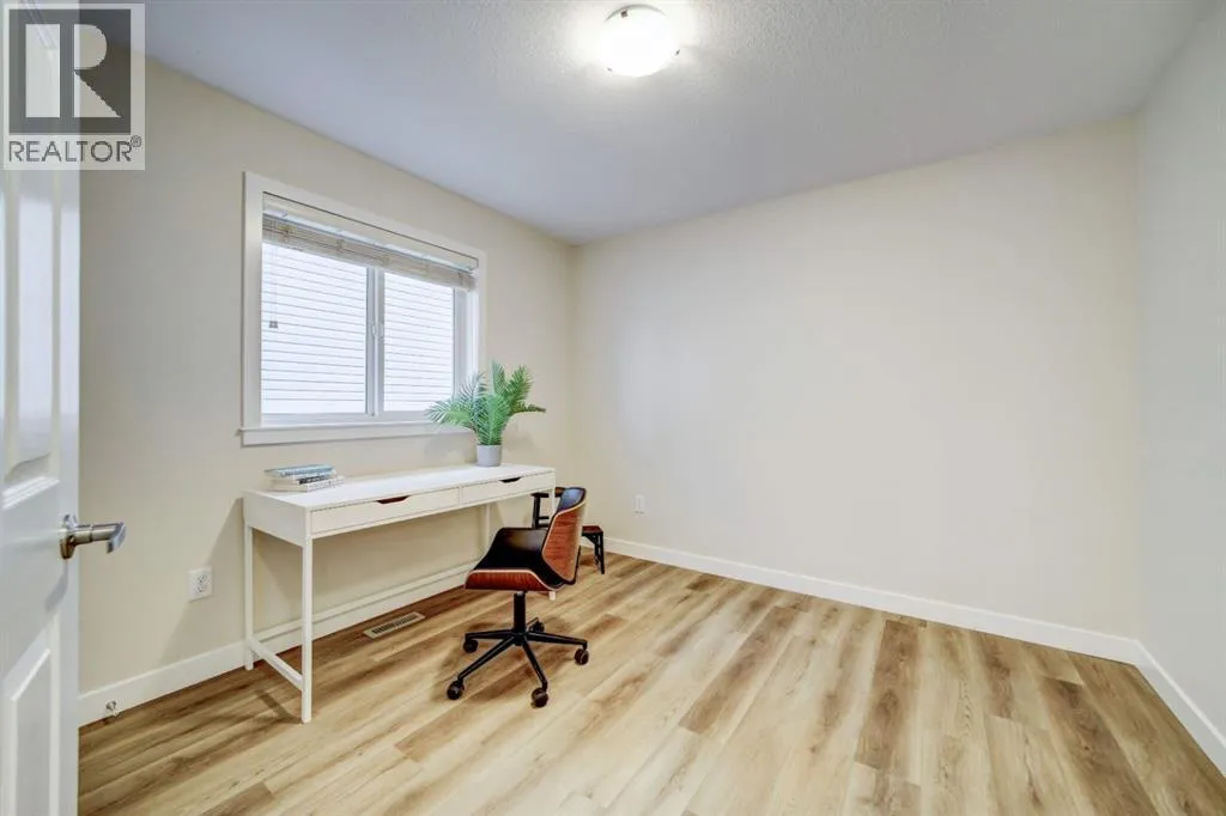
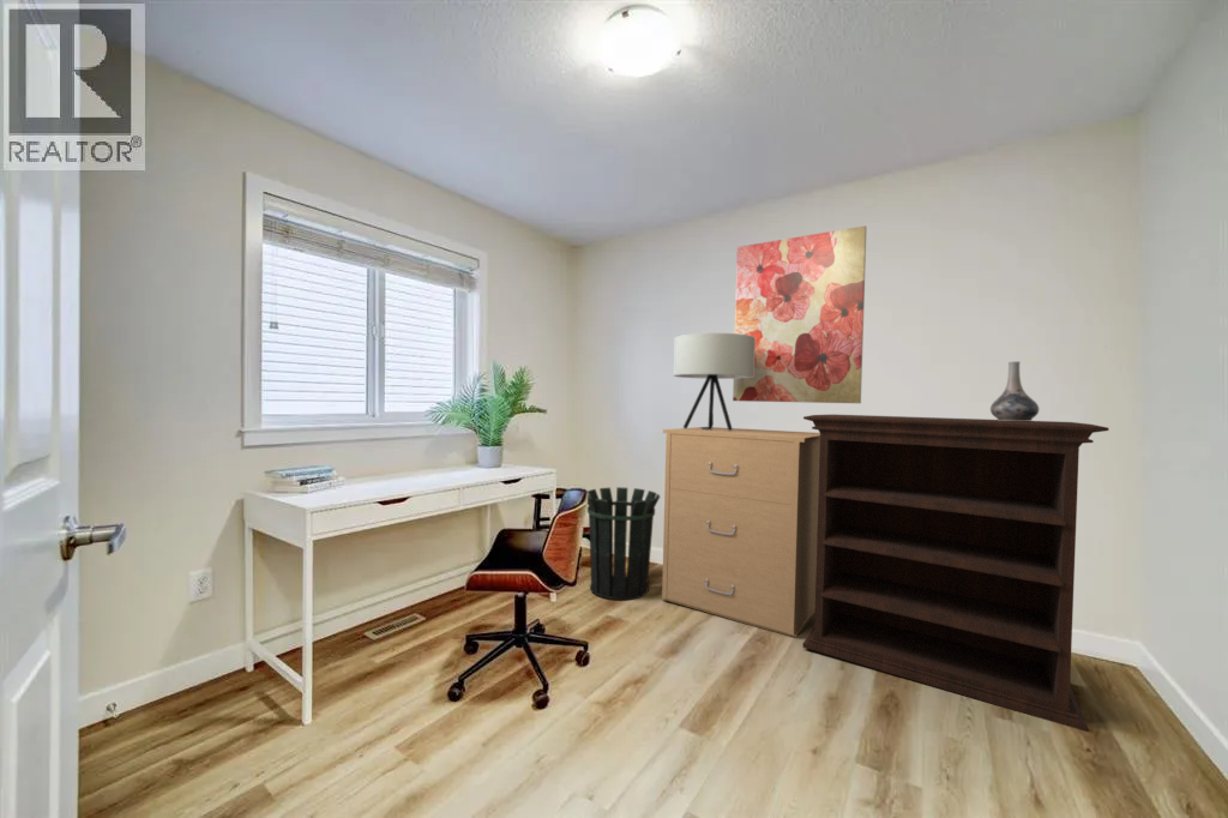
+ table lamp (712, 384)
+ waste bin (620, 541)
+ bookshelf (932, 541)
+ decorative vase (1015, 391)
+ filing cabinet (744, 516)
+ wall art (794, 319)
